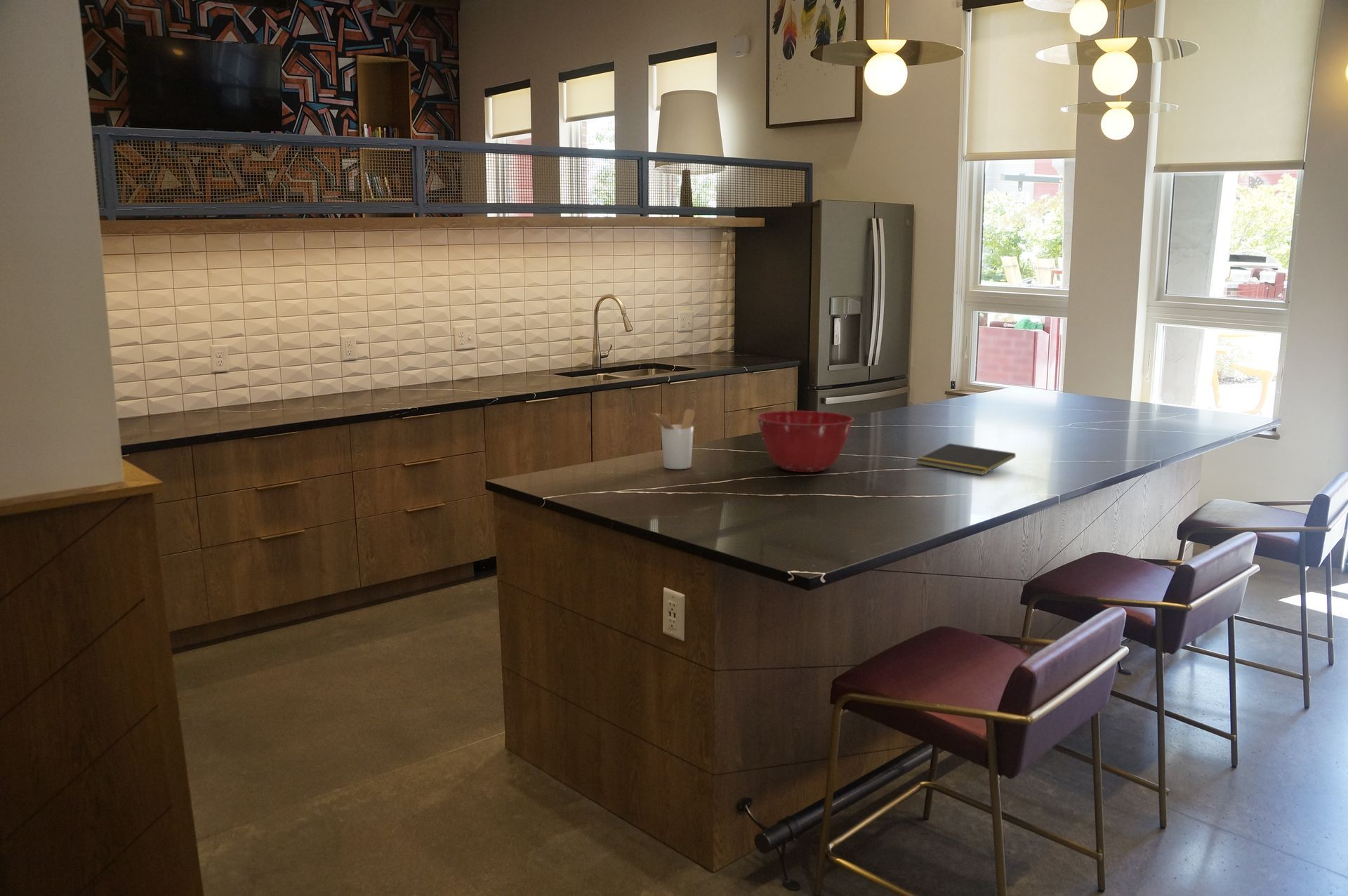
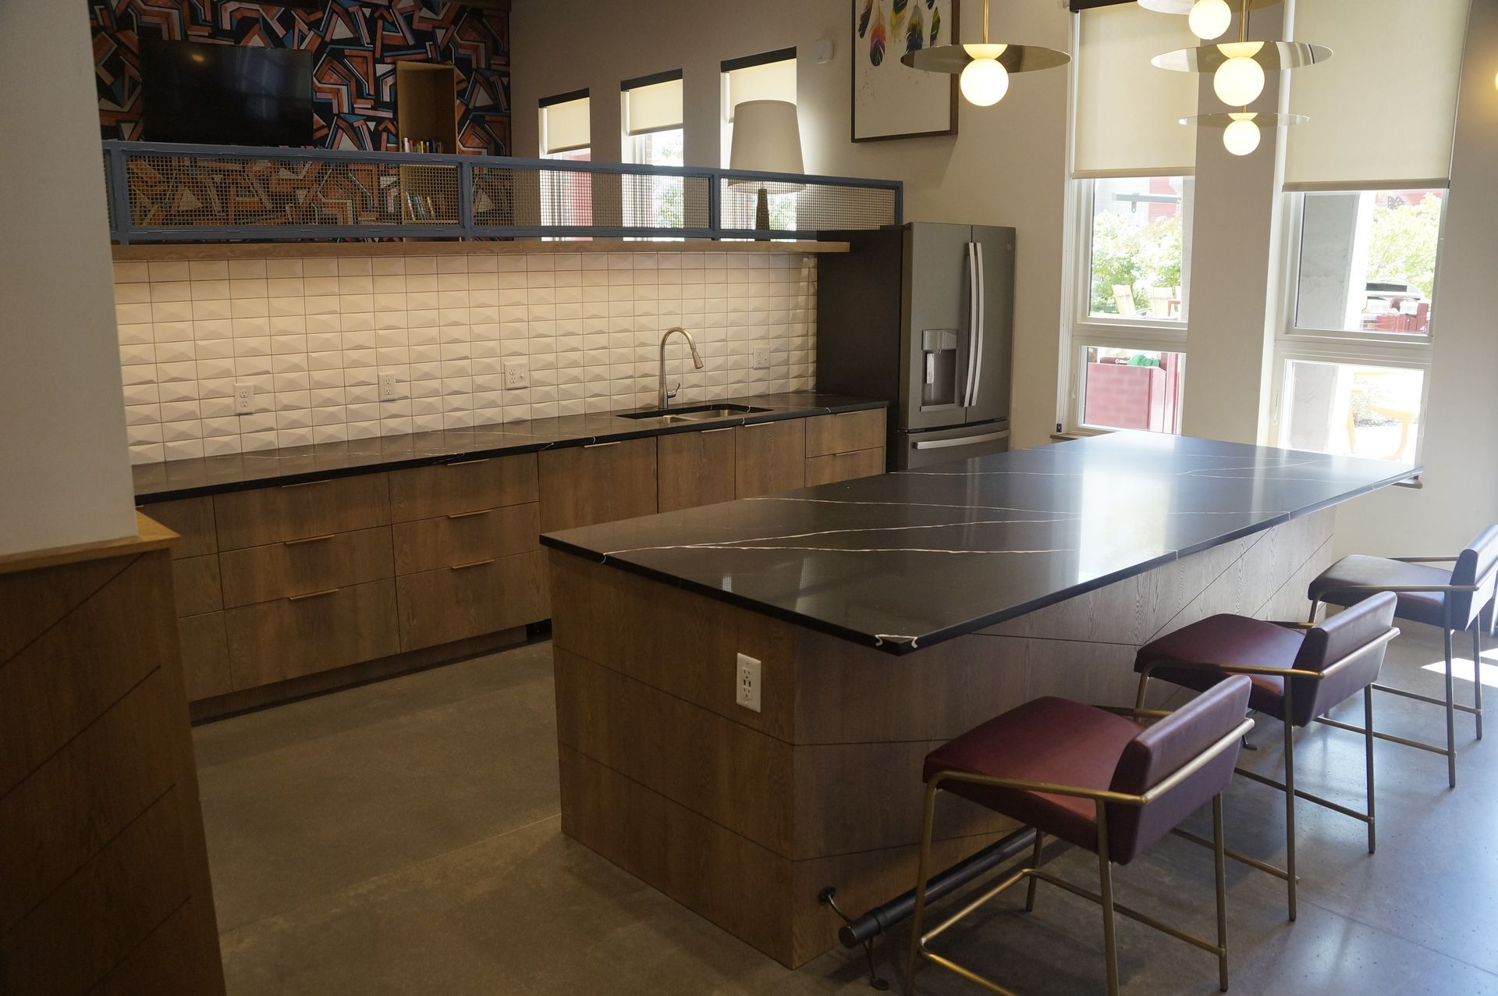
- utensil holder (671, 437)
- notepad (965, 458)
- mixing bowl (805, 442)
